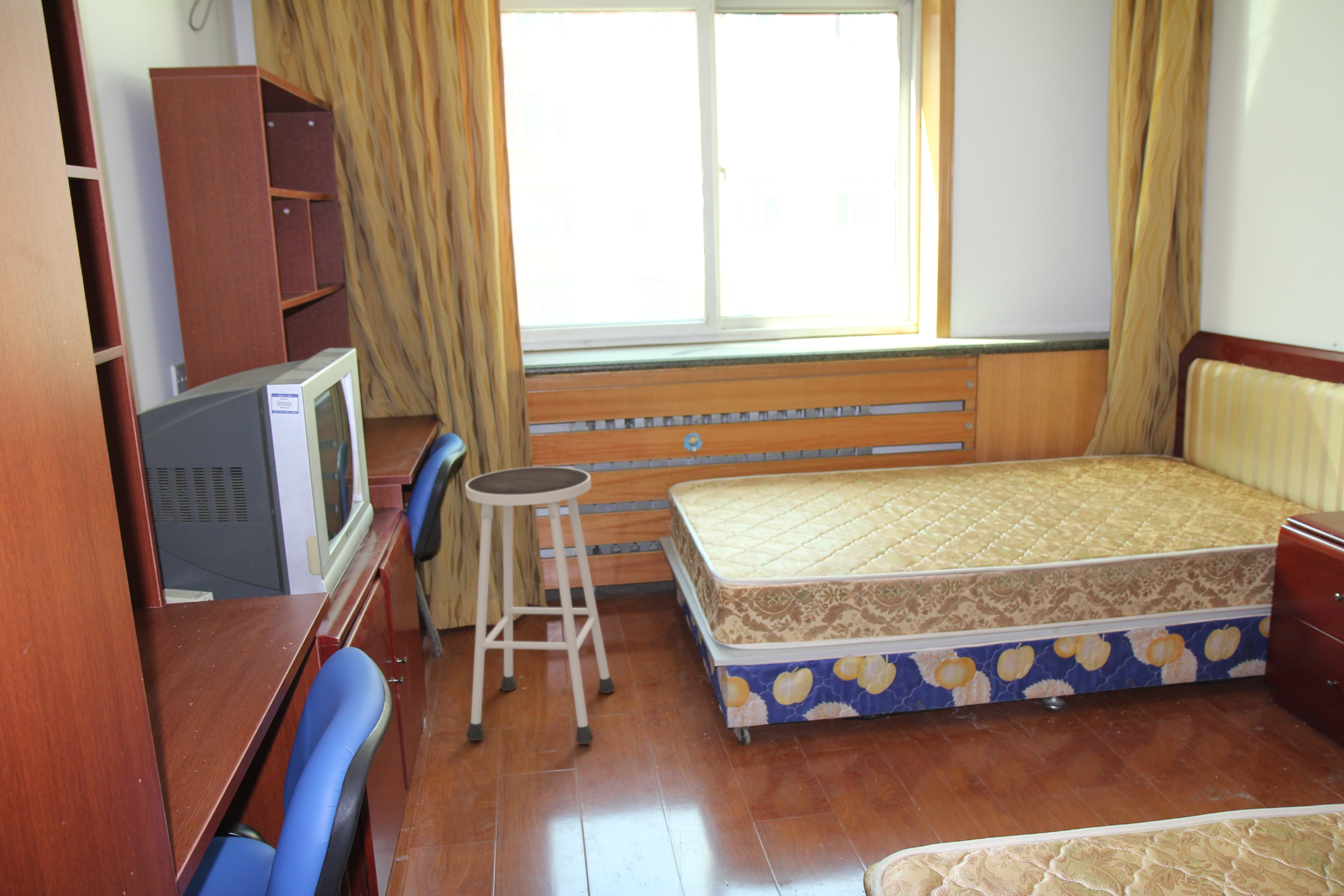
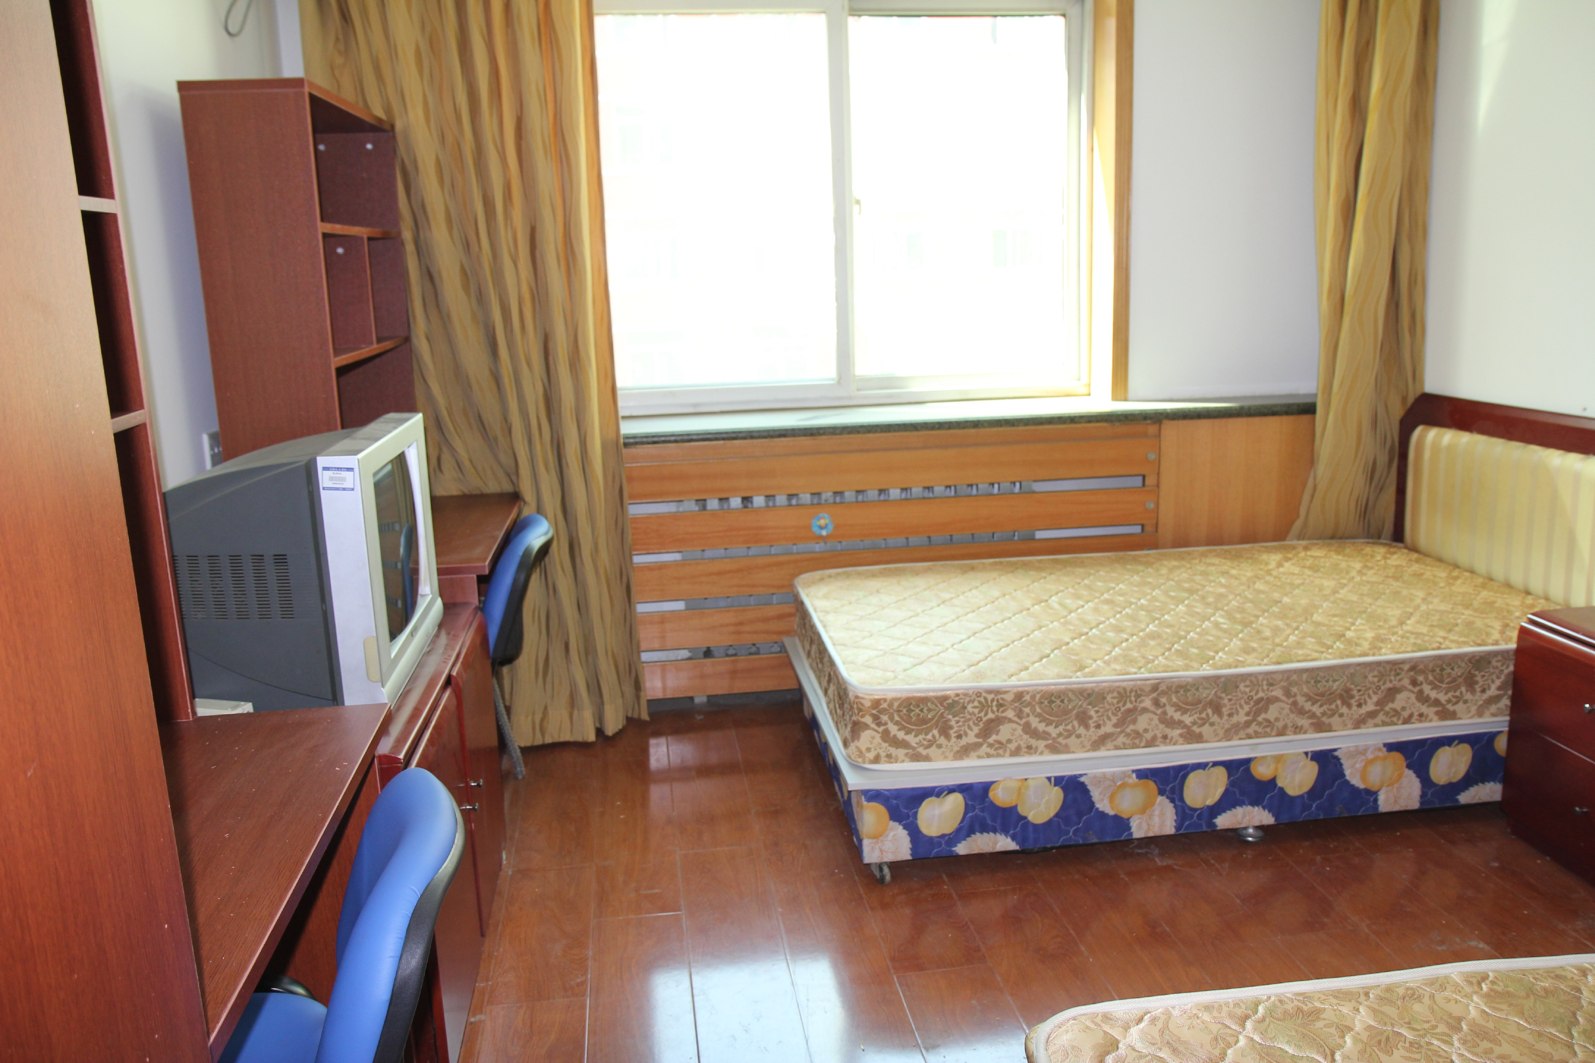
- stool (536, 607)
